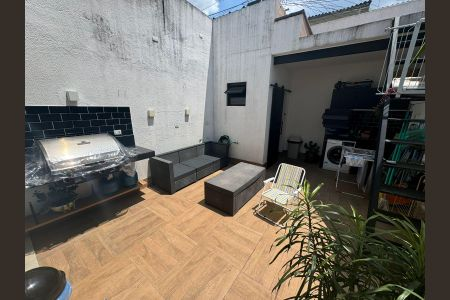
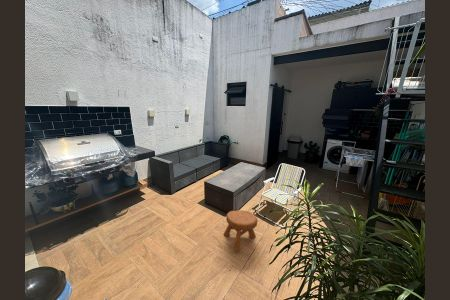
+ stool (242, 227)
